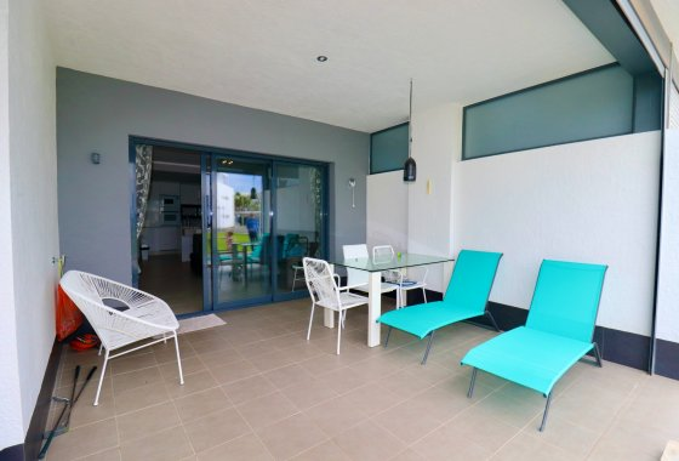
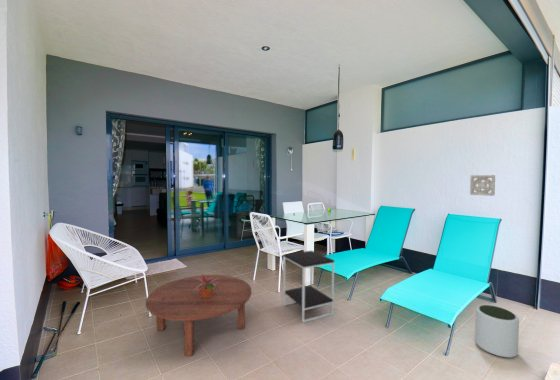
+ coffee table (201, 310)
+ potted plant (206, 283)
+ wall ornament (481, 185)
+ side table (310, 283)
+ plant pot (496, 329)
